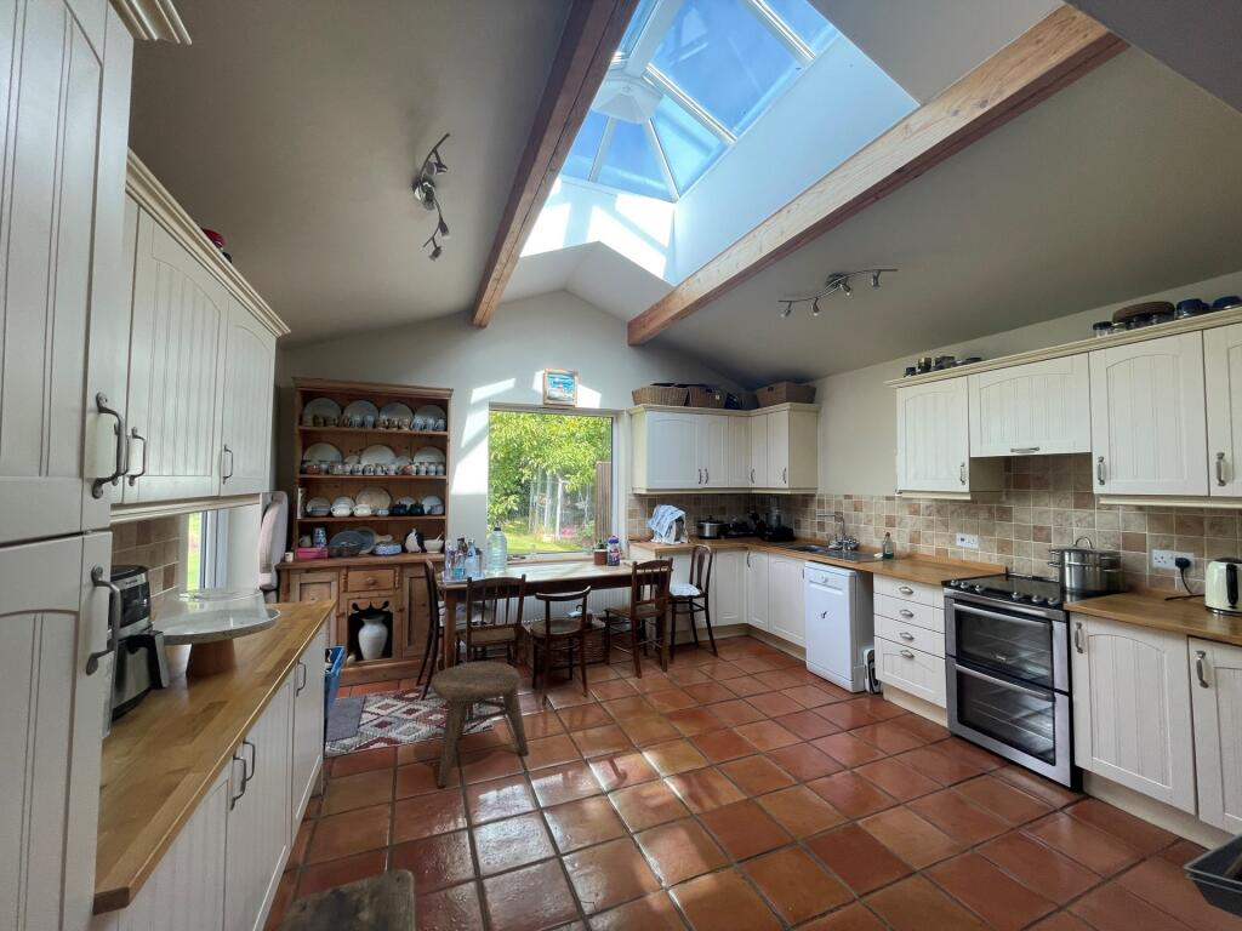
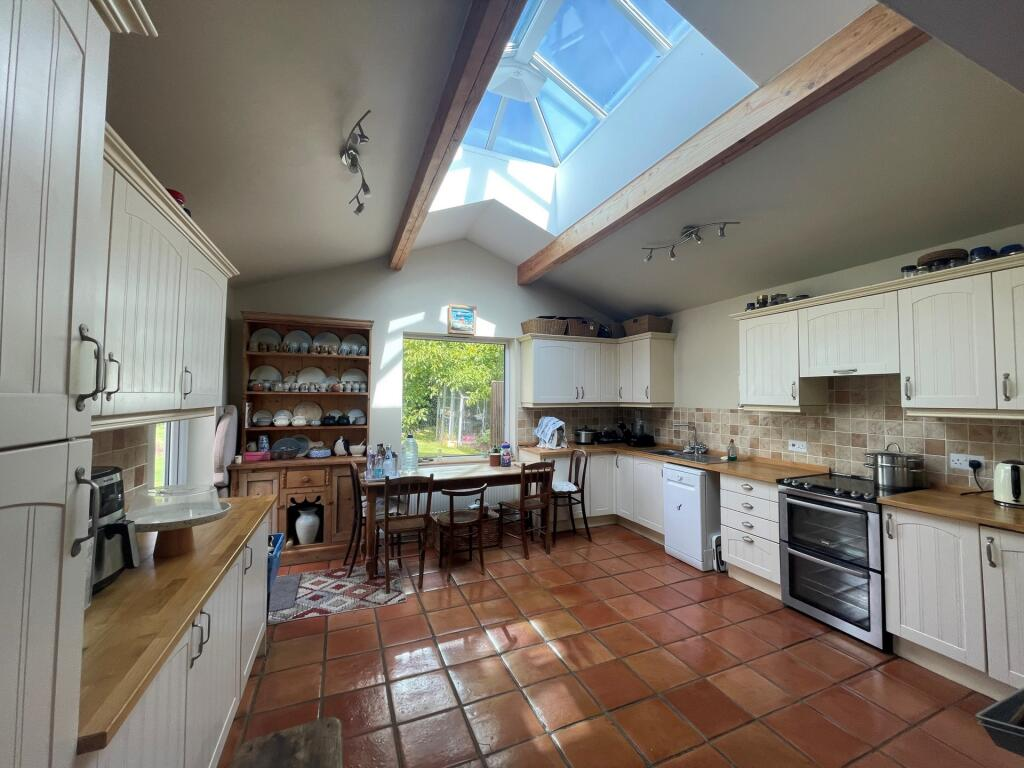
- stool (480, 715)
